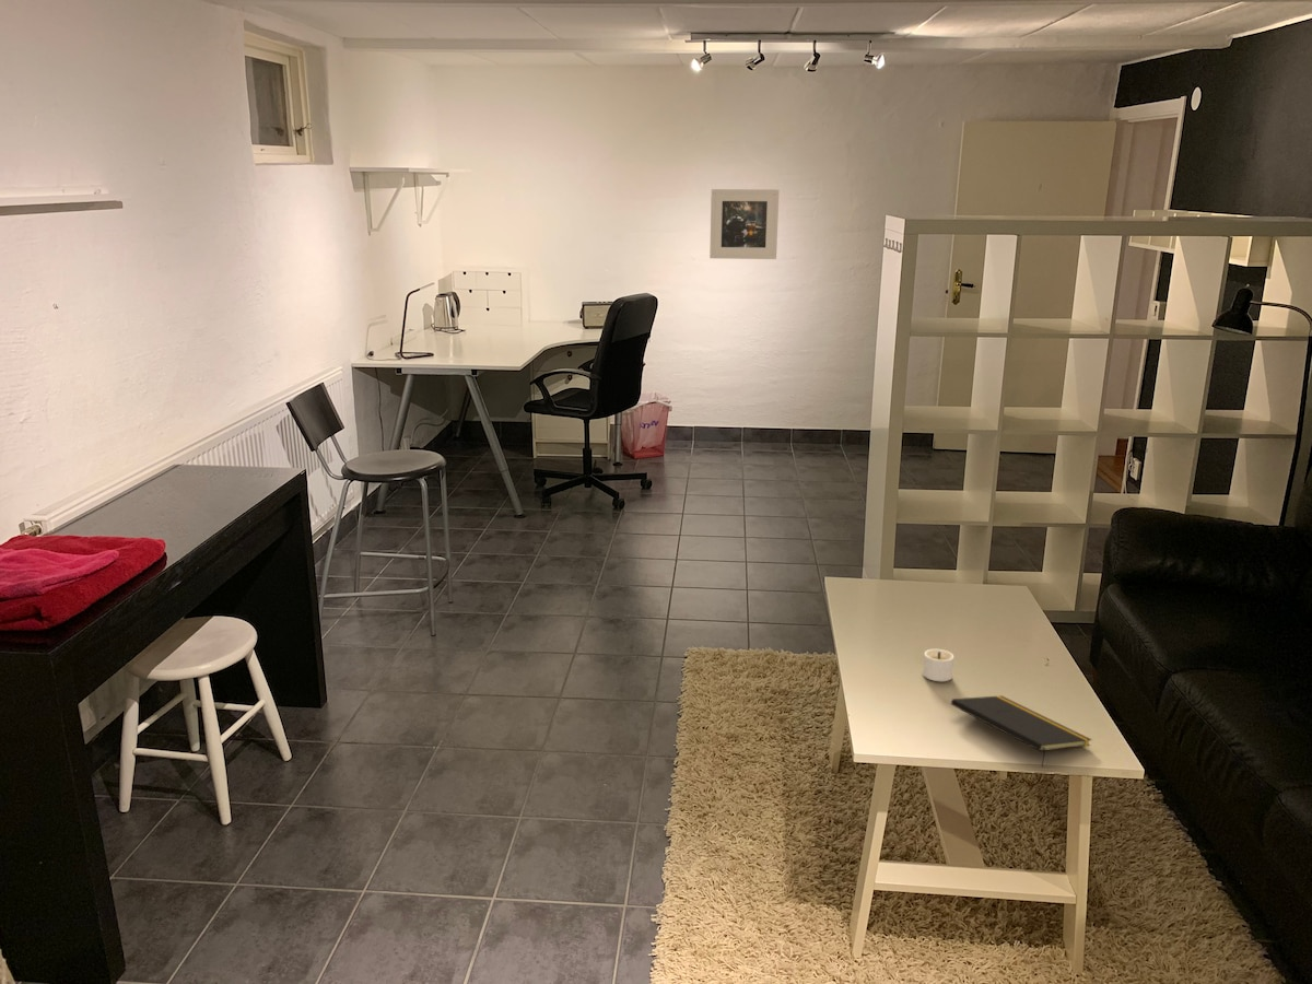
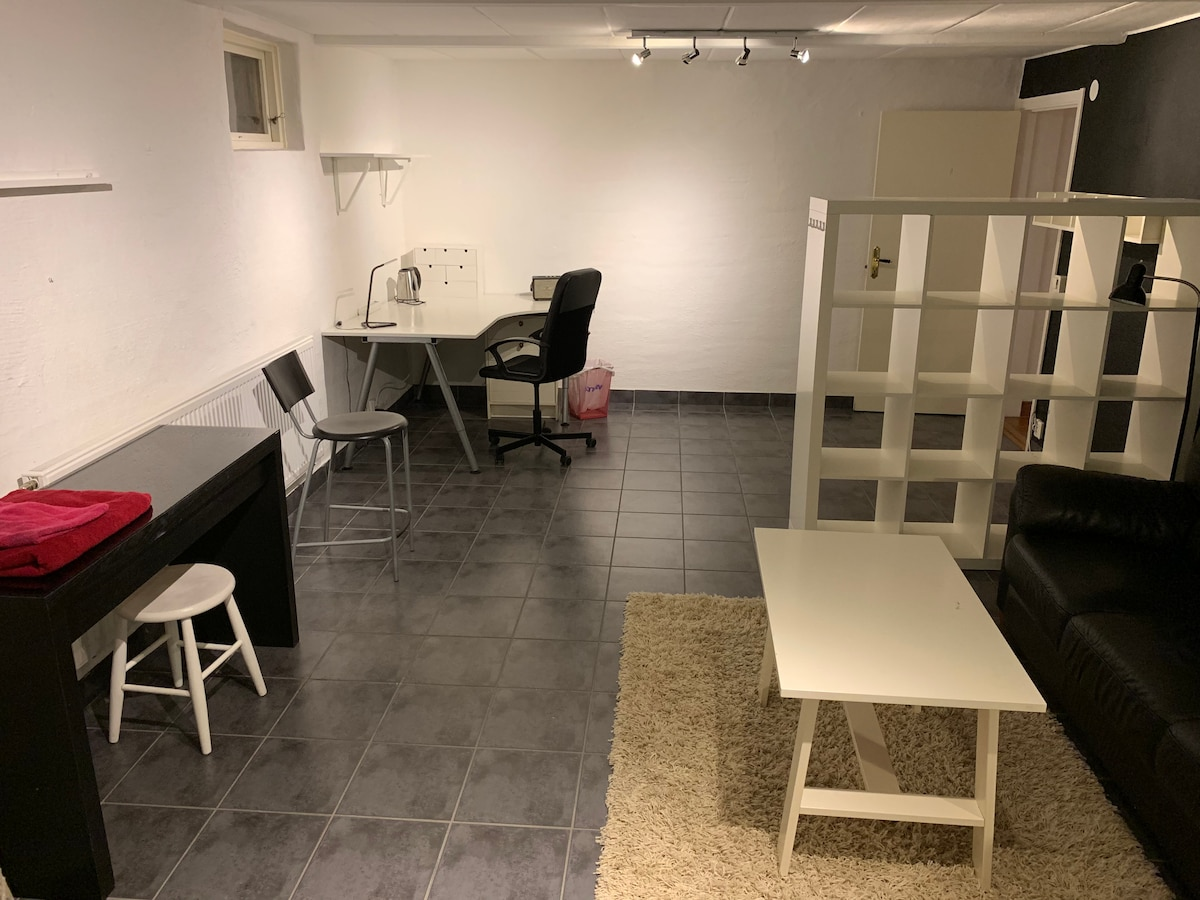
- notepad (1019, 722)
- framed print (743, 224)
- candle (930, 663)
